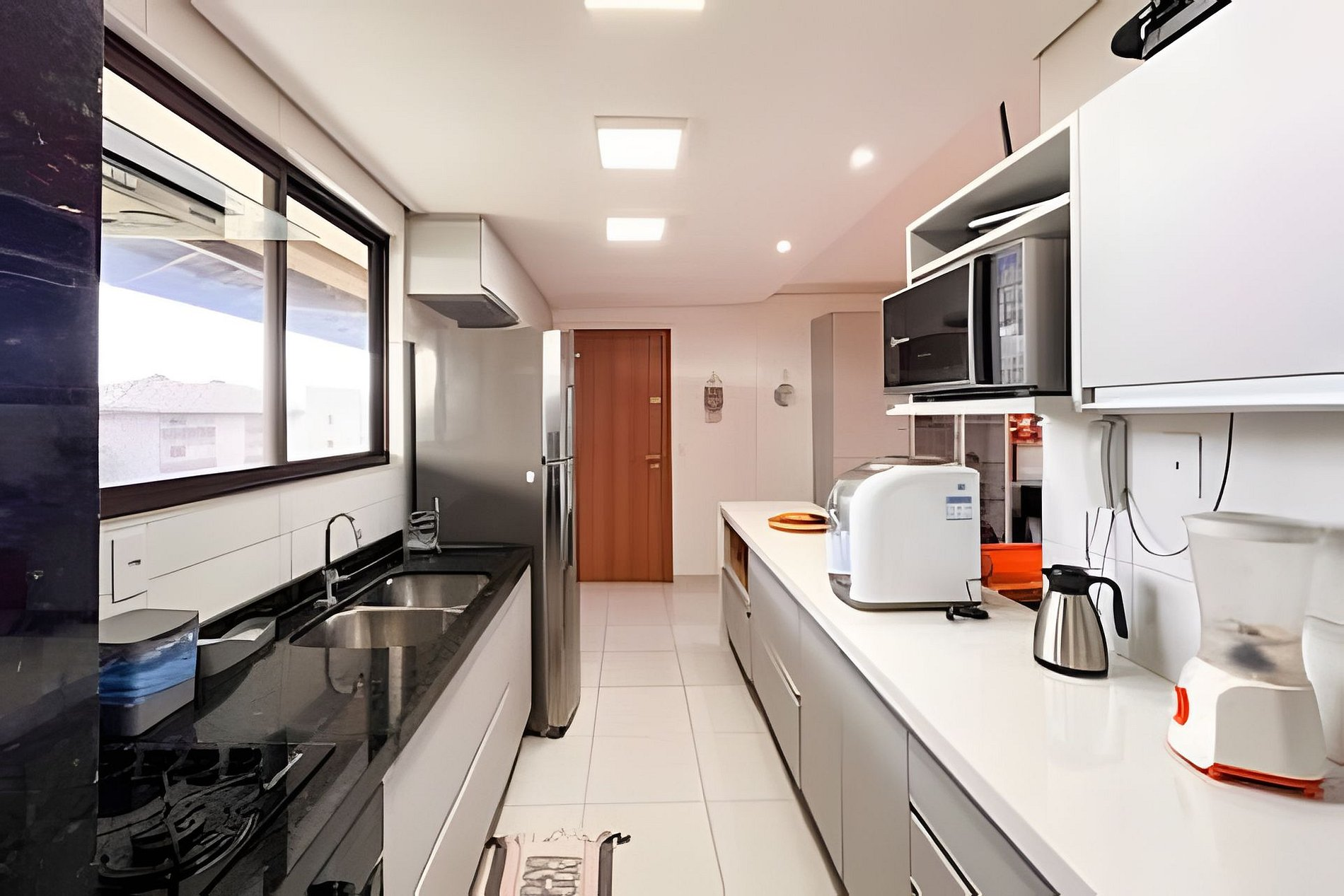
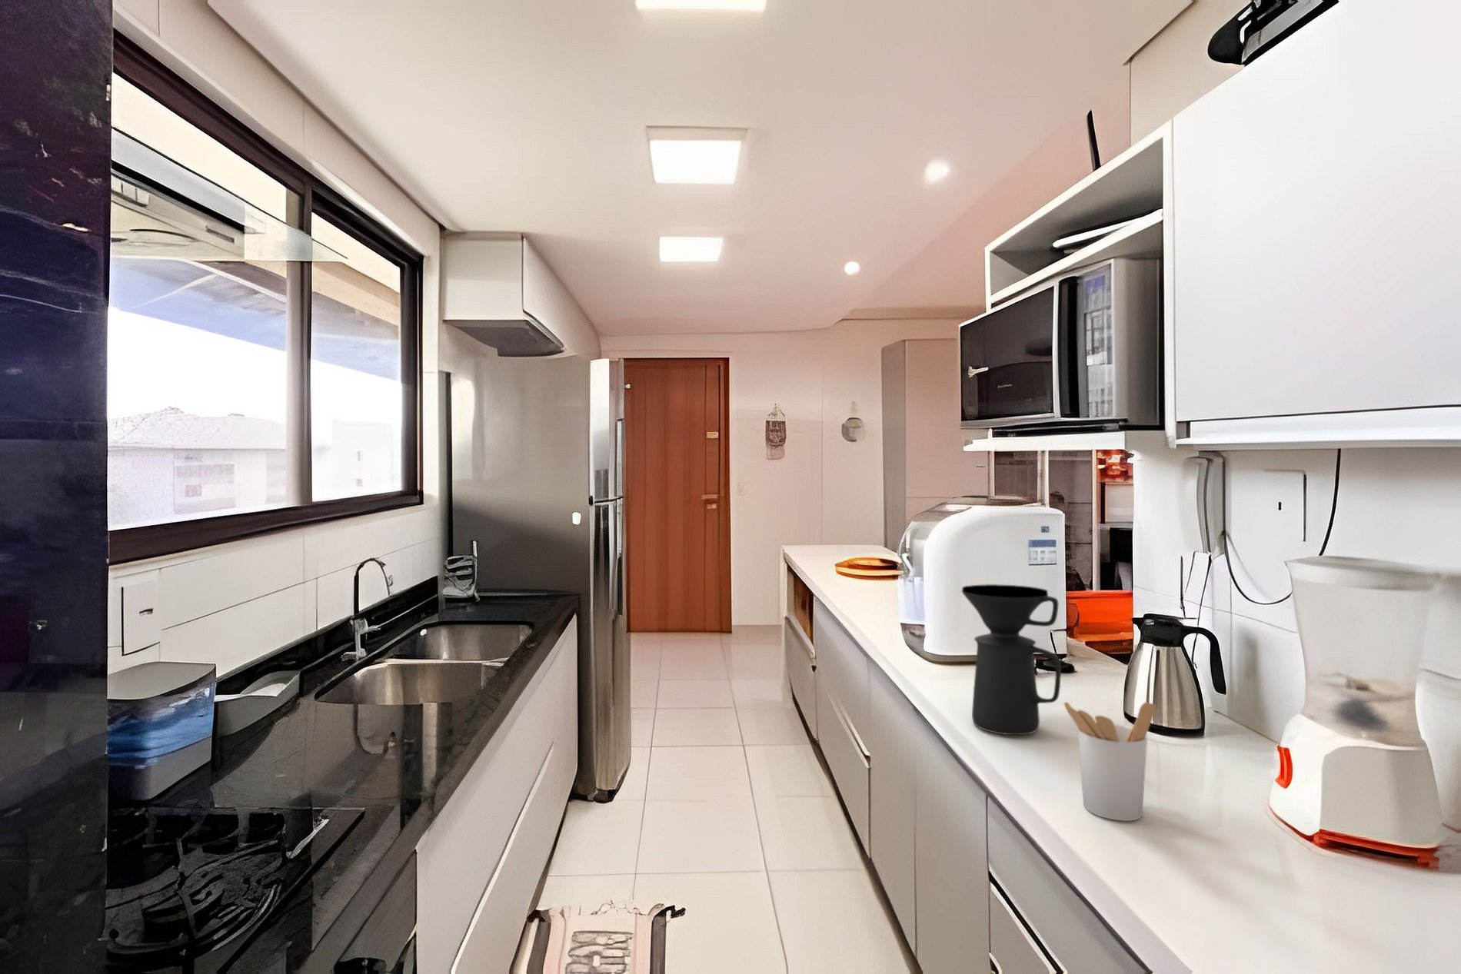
+ coffee maker (1004, 658)
+ utensil holder (1104, 756)
